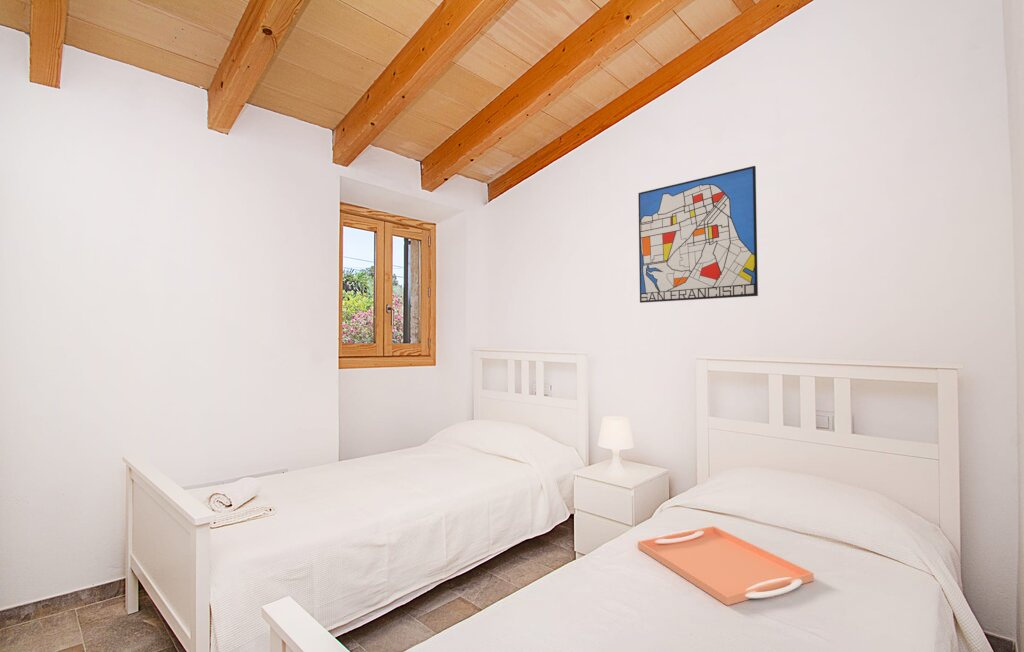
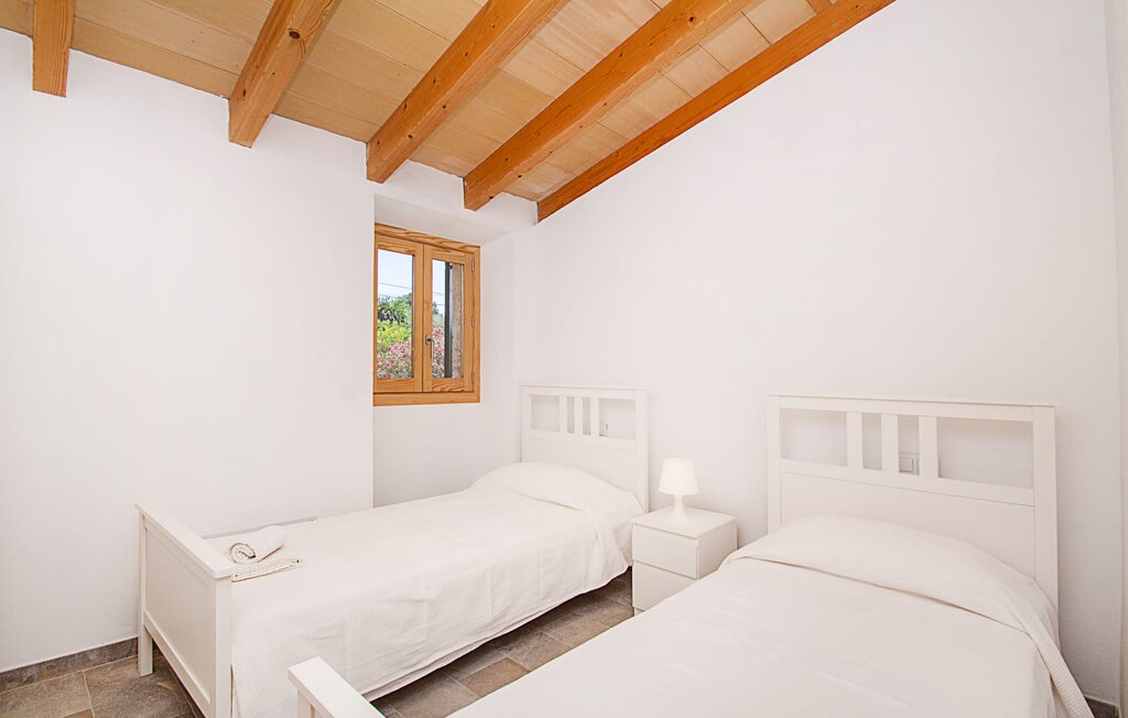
- serving tray (719, 559)
- wall art (692, 240)
